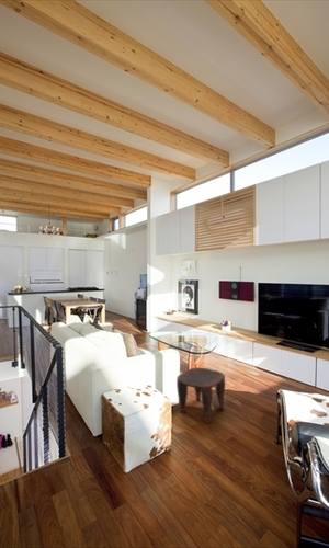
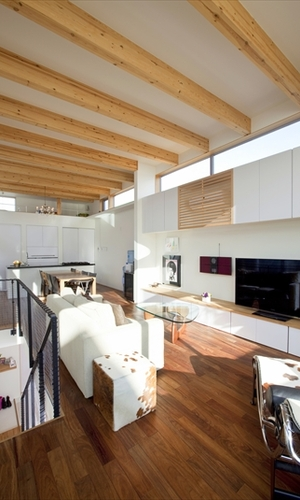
- stool (201, 392)
